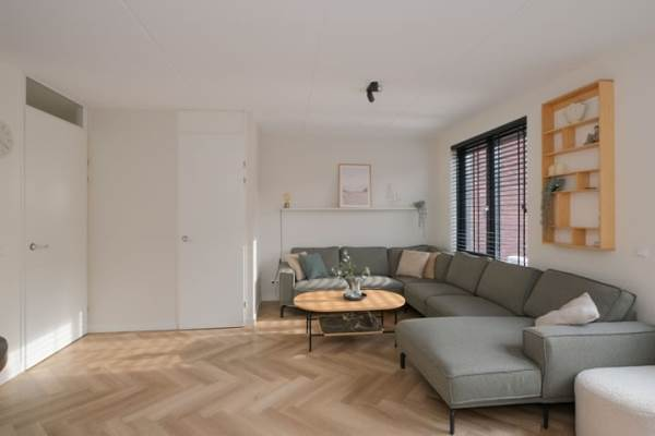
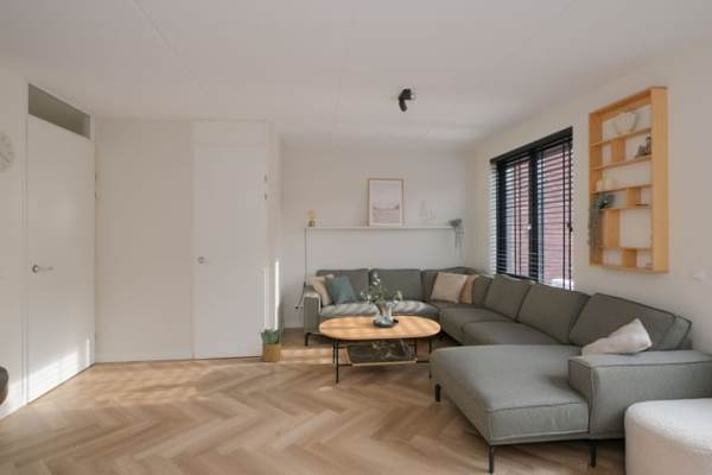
+ potted plant (269, 344)
